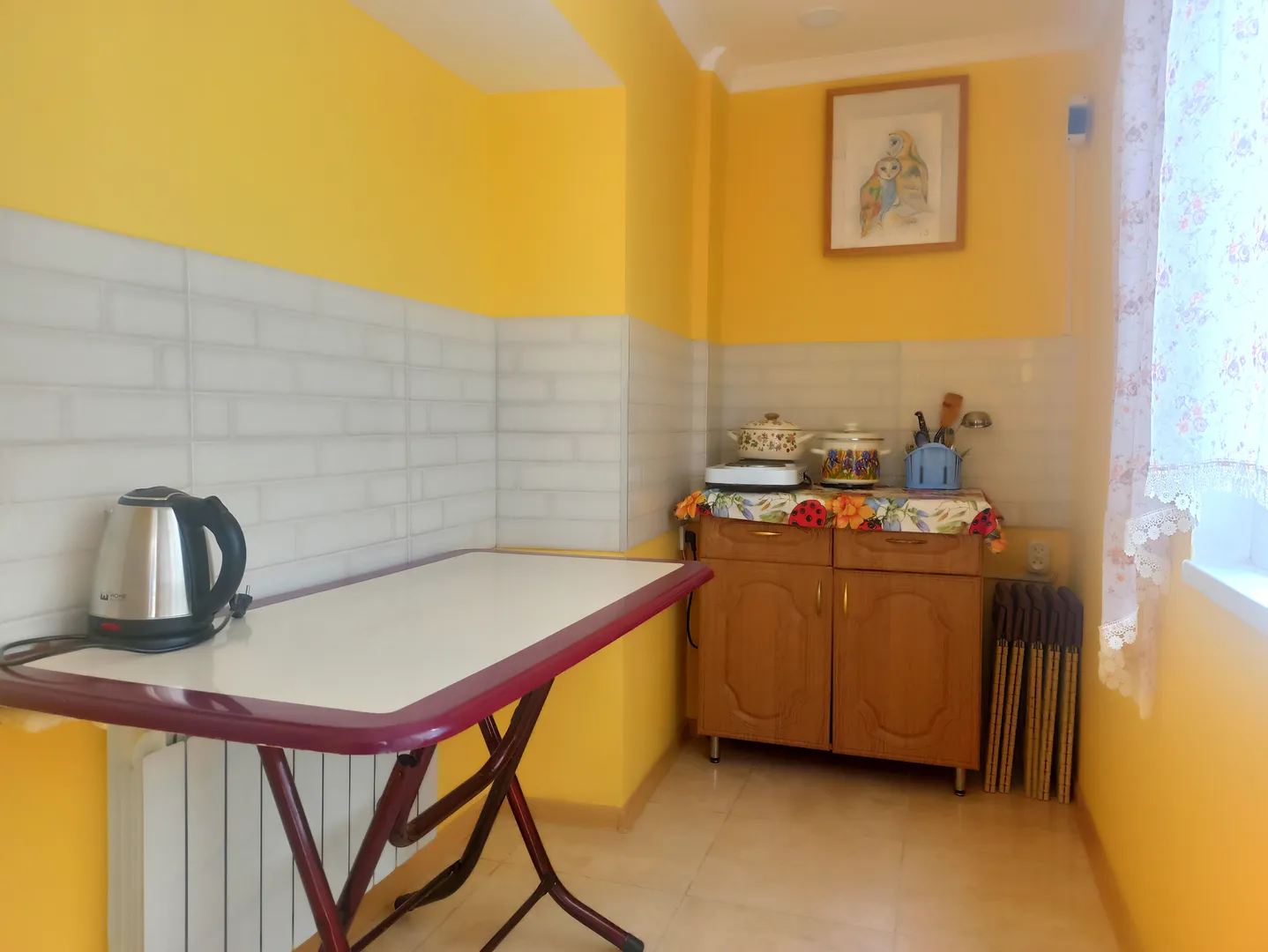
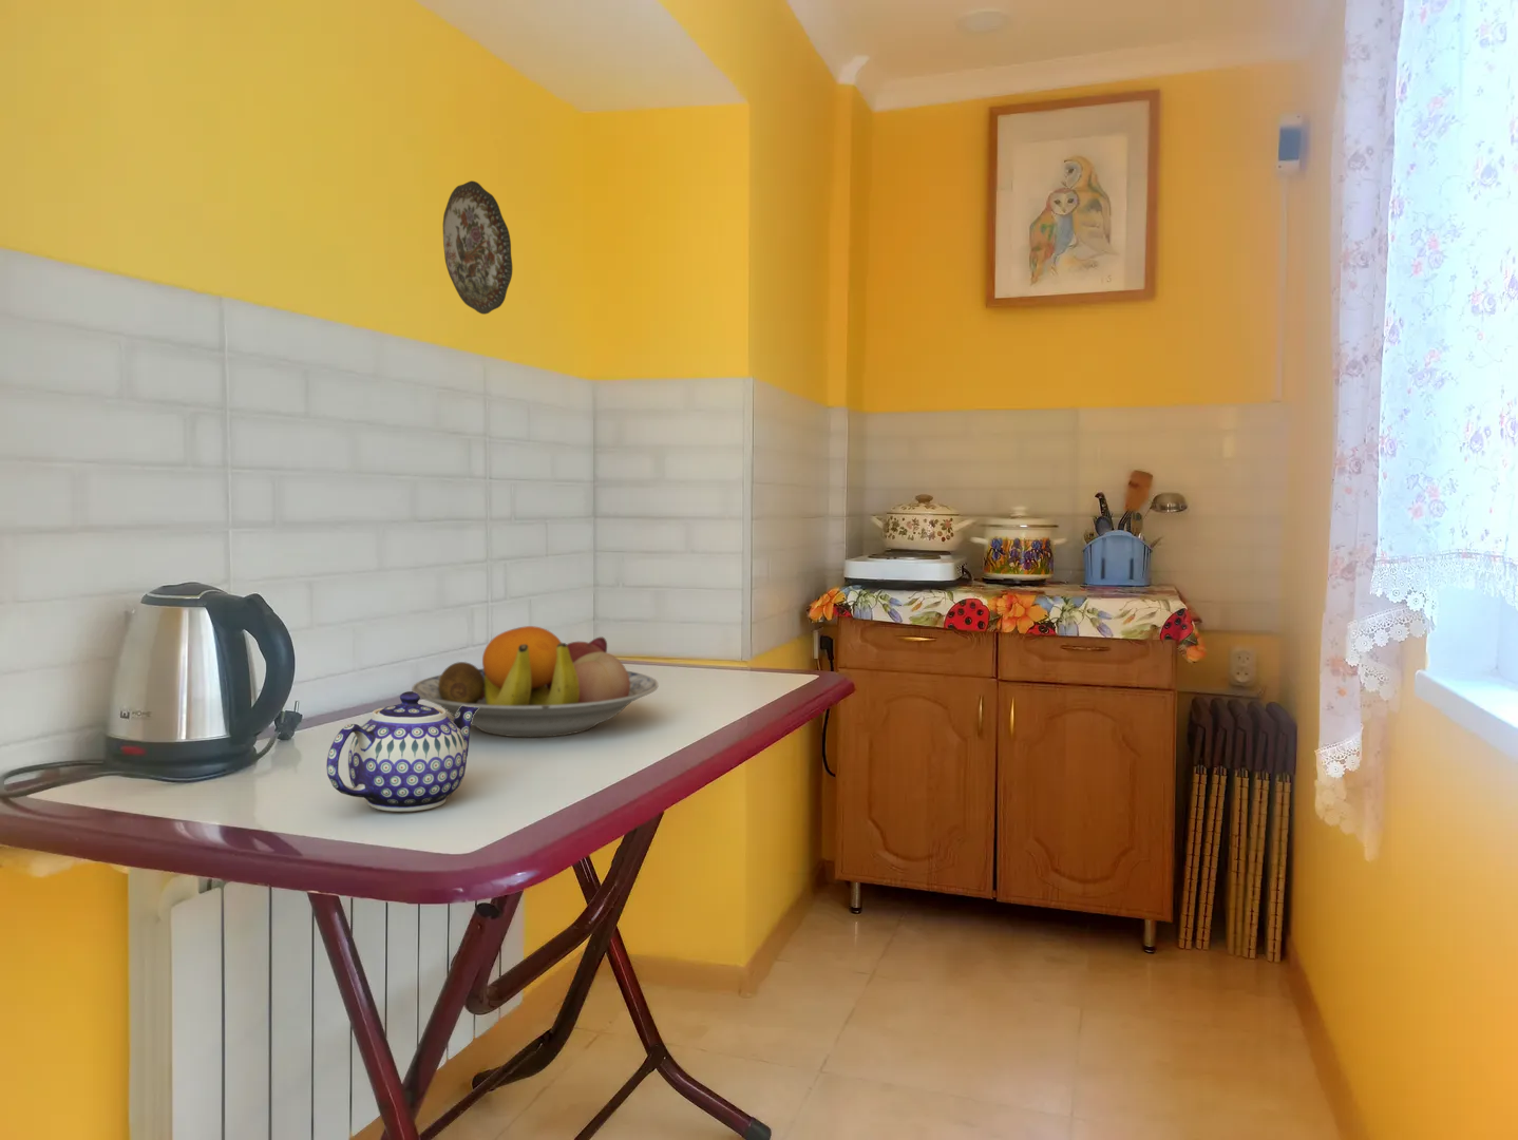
+ fruit bowl (538, 673)
+ decorative plate (474, 248)
+ teapot (408, 747)
